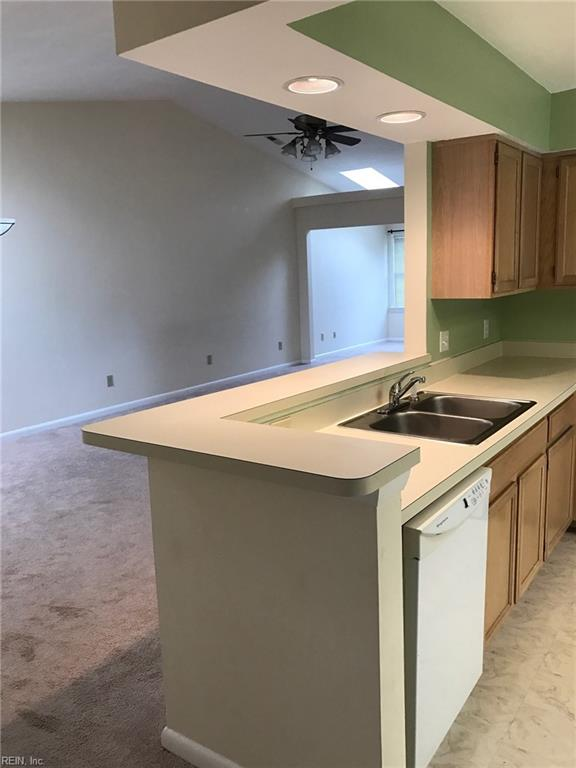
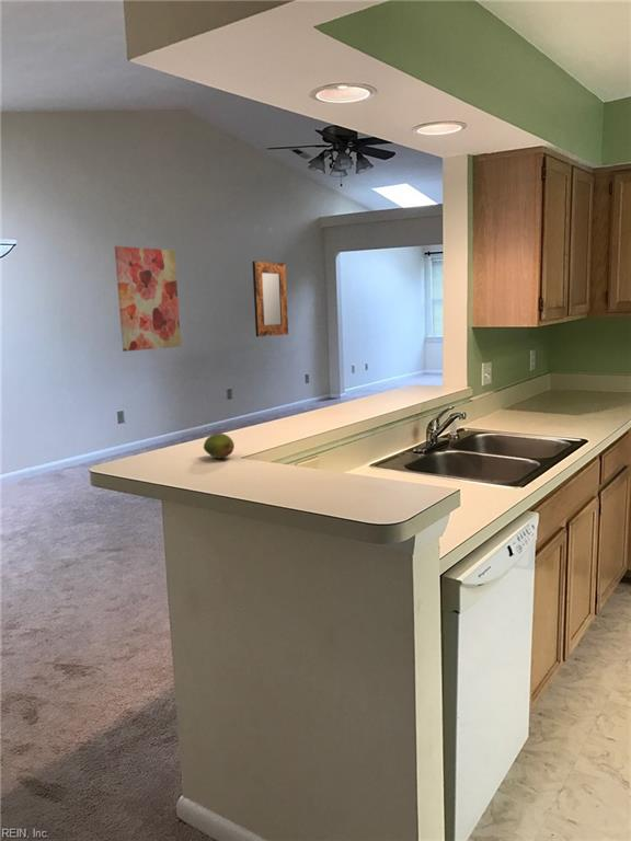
+ wall art (149, 299)
+ home mirror (271, 299)
+ fruit (218, 445)
